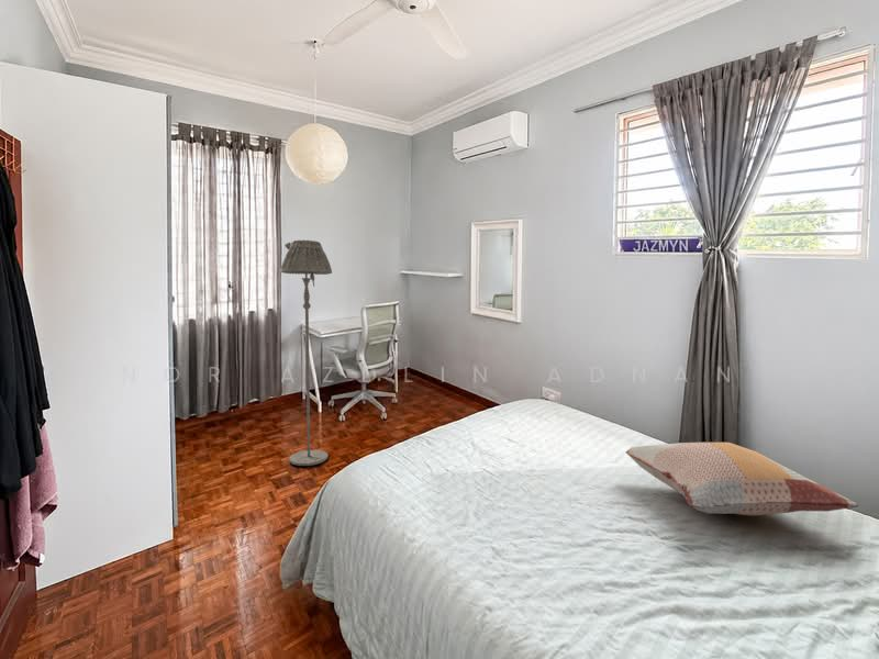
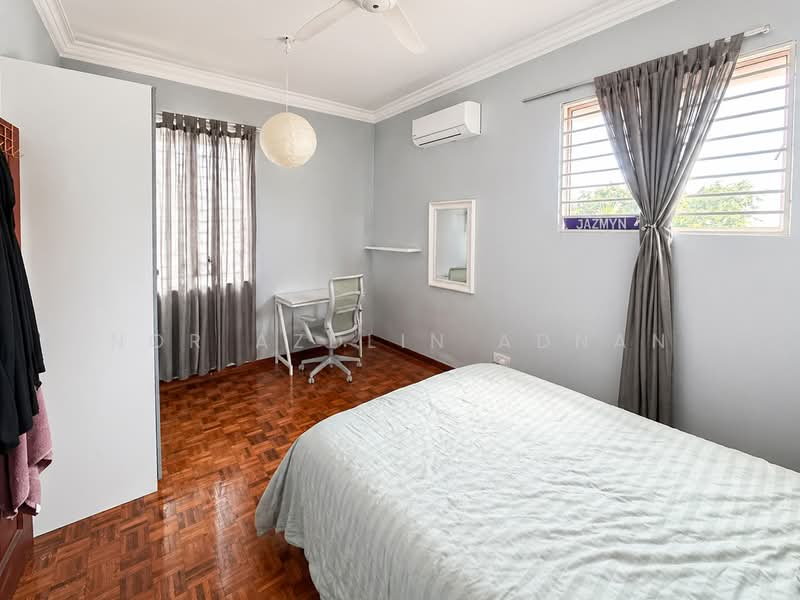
- floor lamp (308, 351)
- decorative pillow (722, 473)
